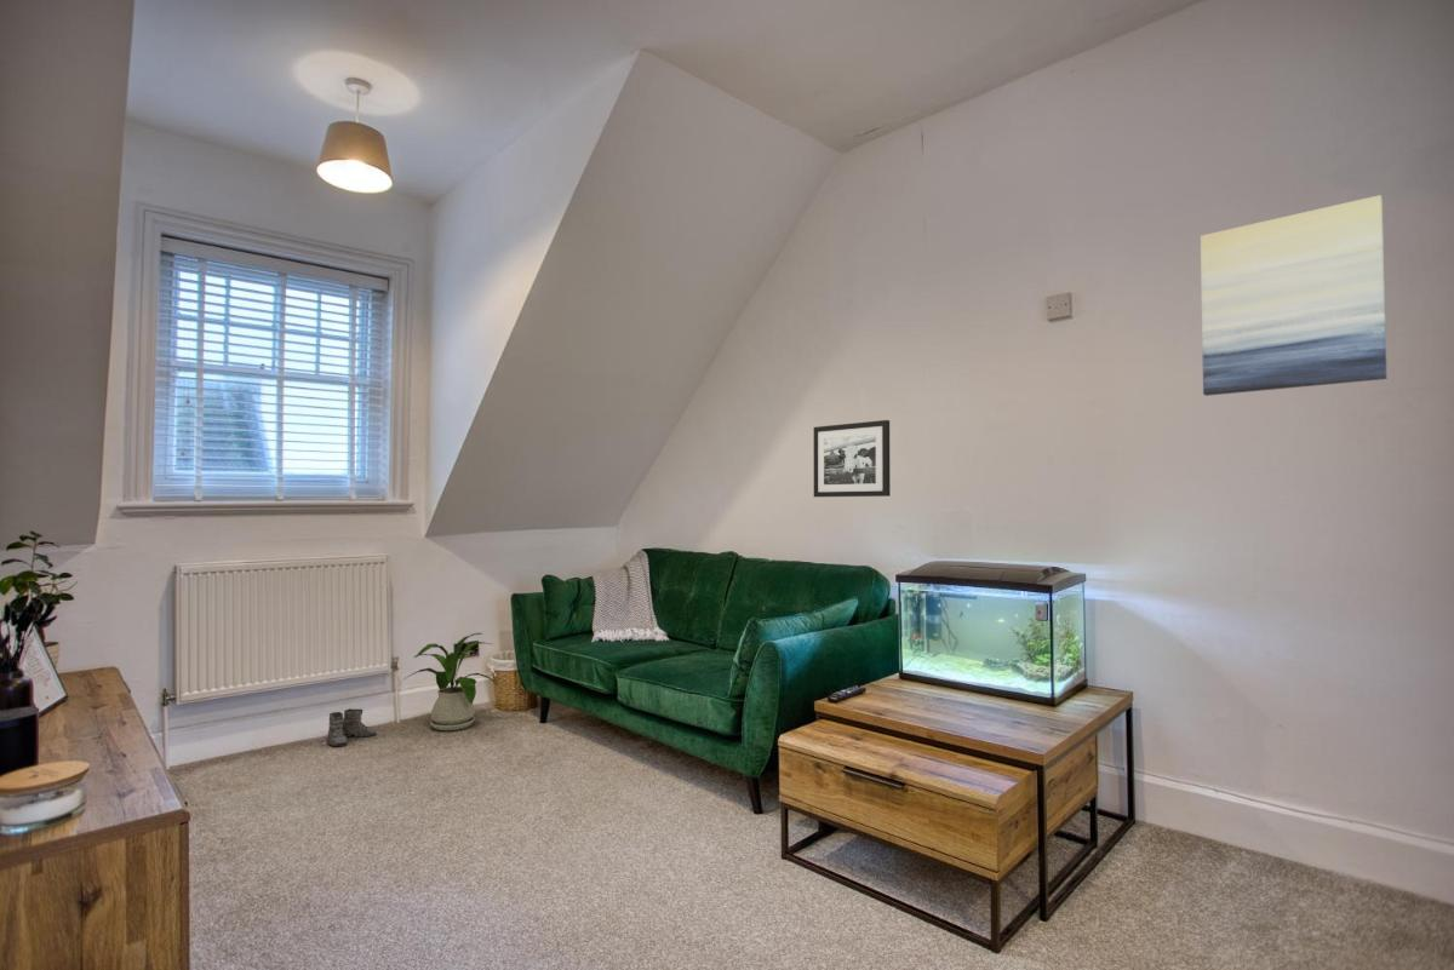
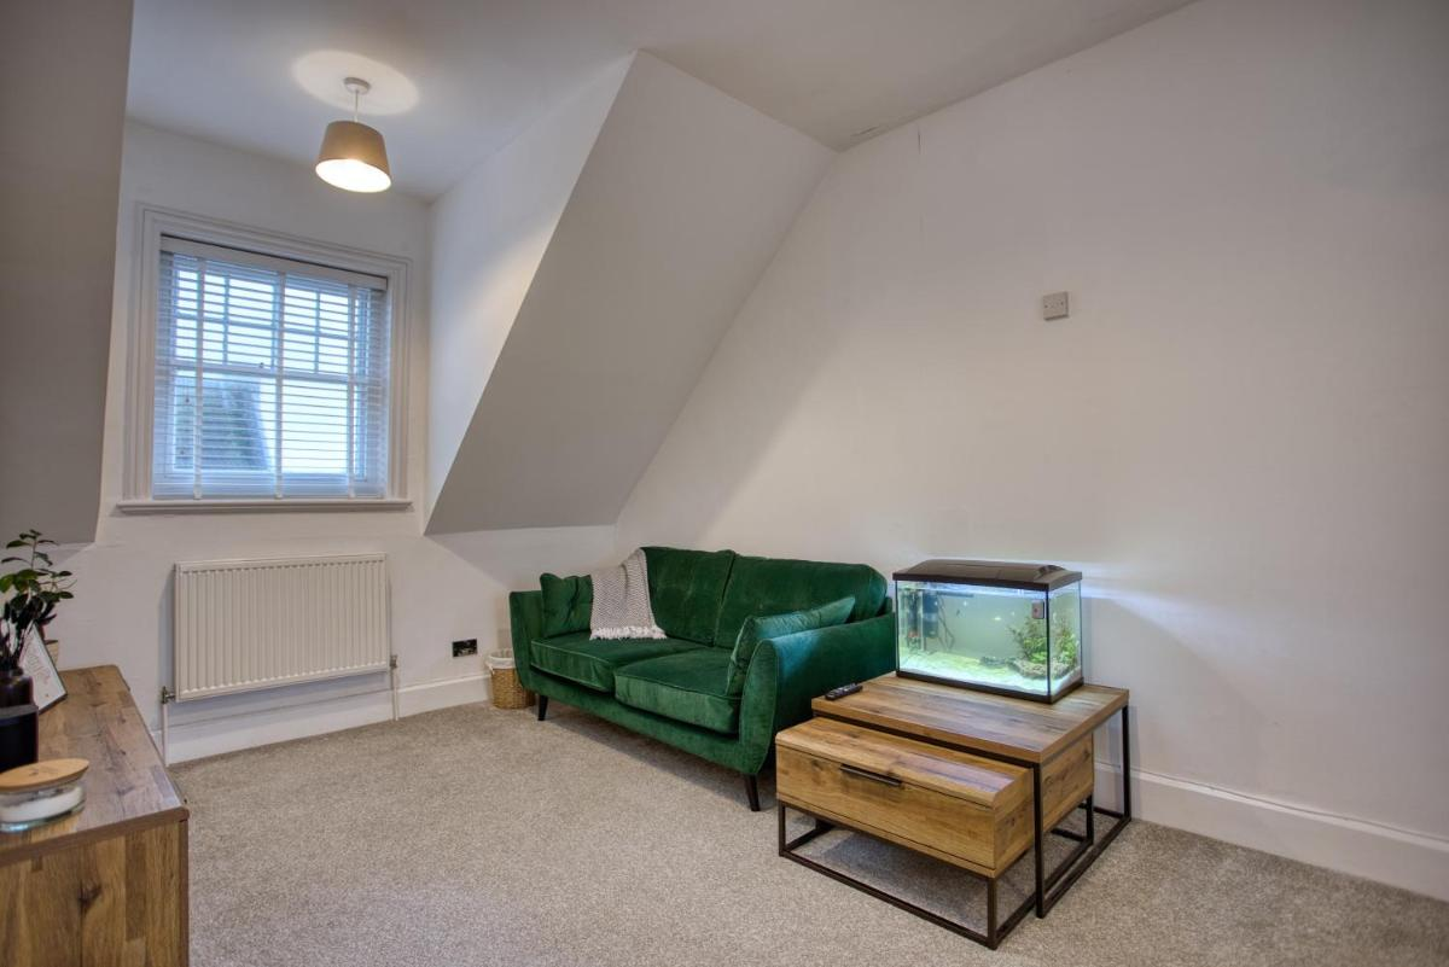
- house plant (452, 676)
- picture frame (849, 460)
- wall art (1287, 302)
- boots (347, 725)
